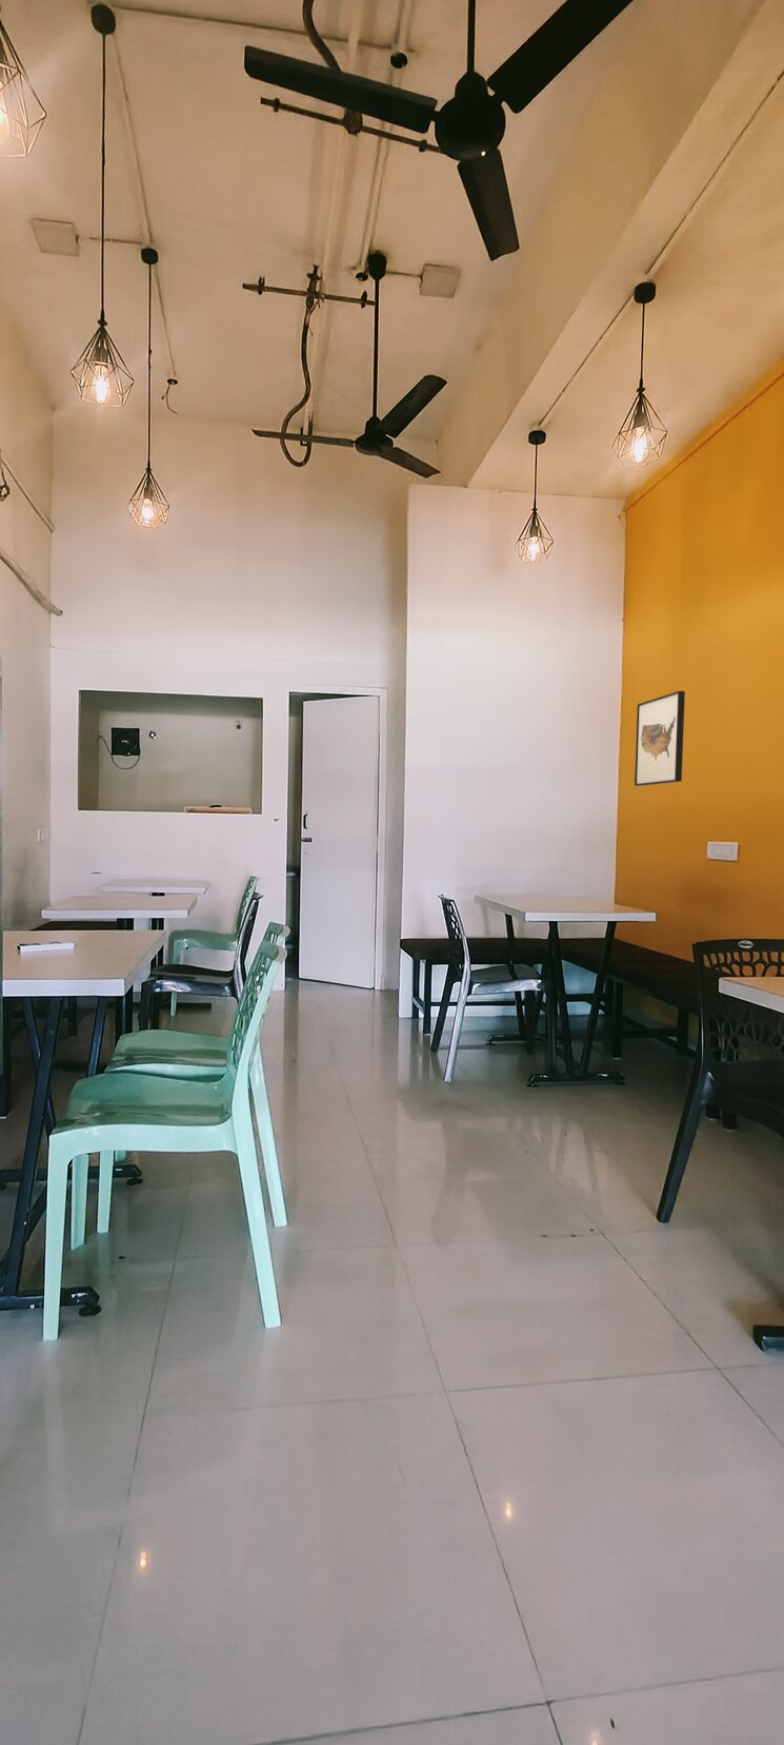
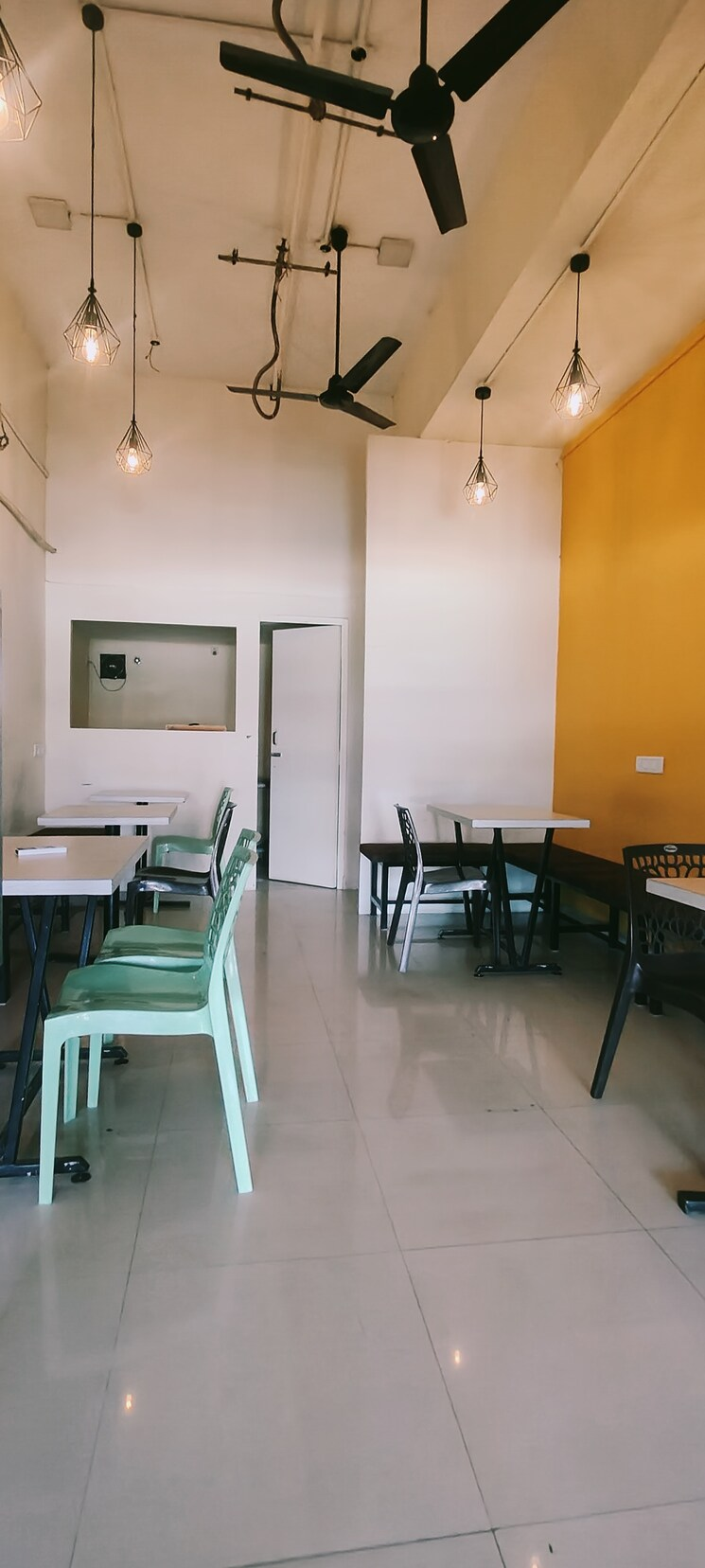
- wall art (657, 741)
